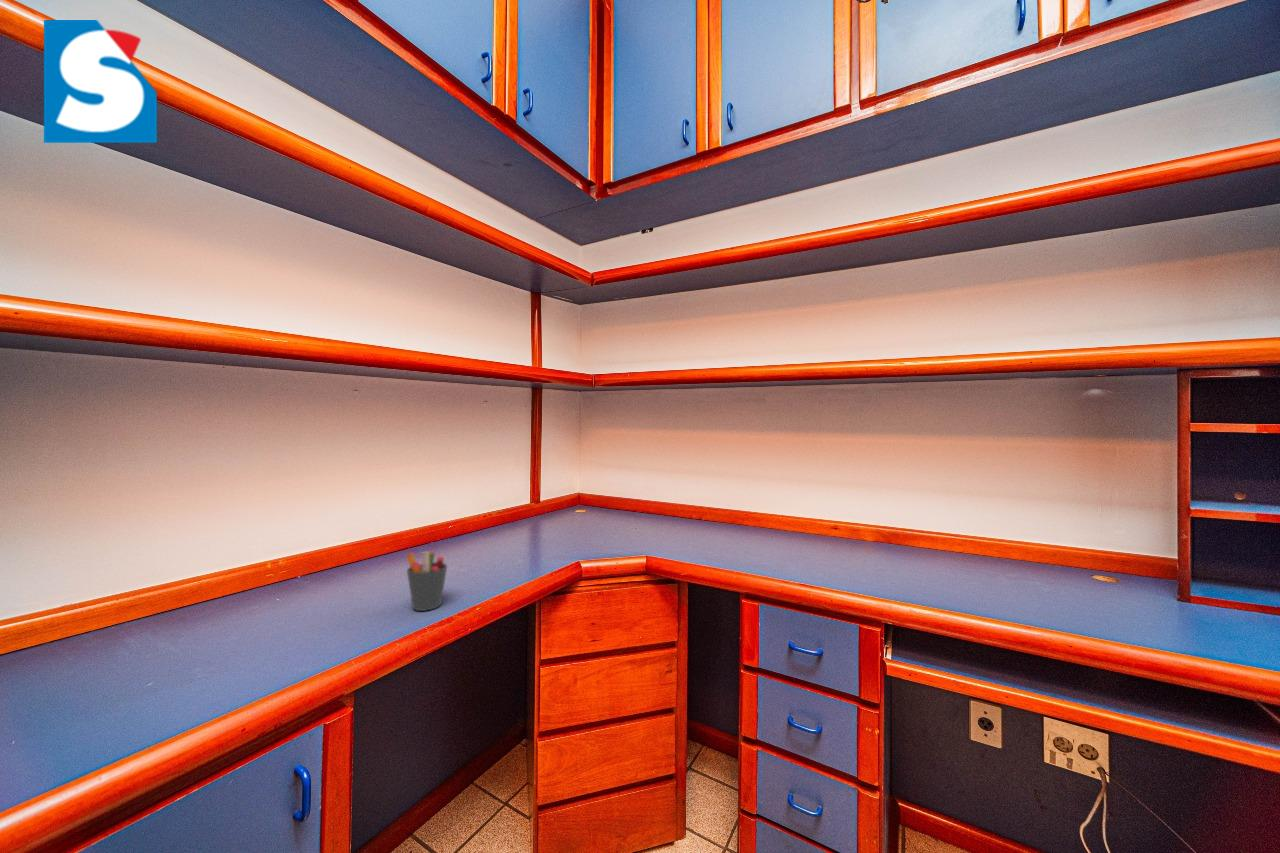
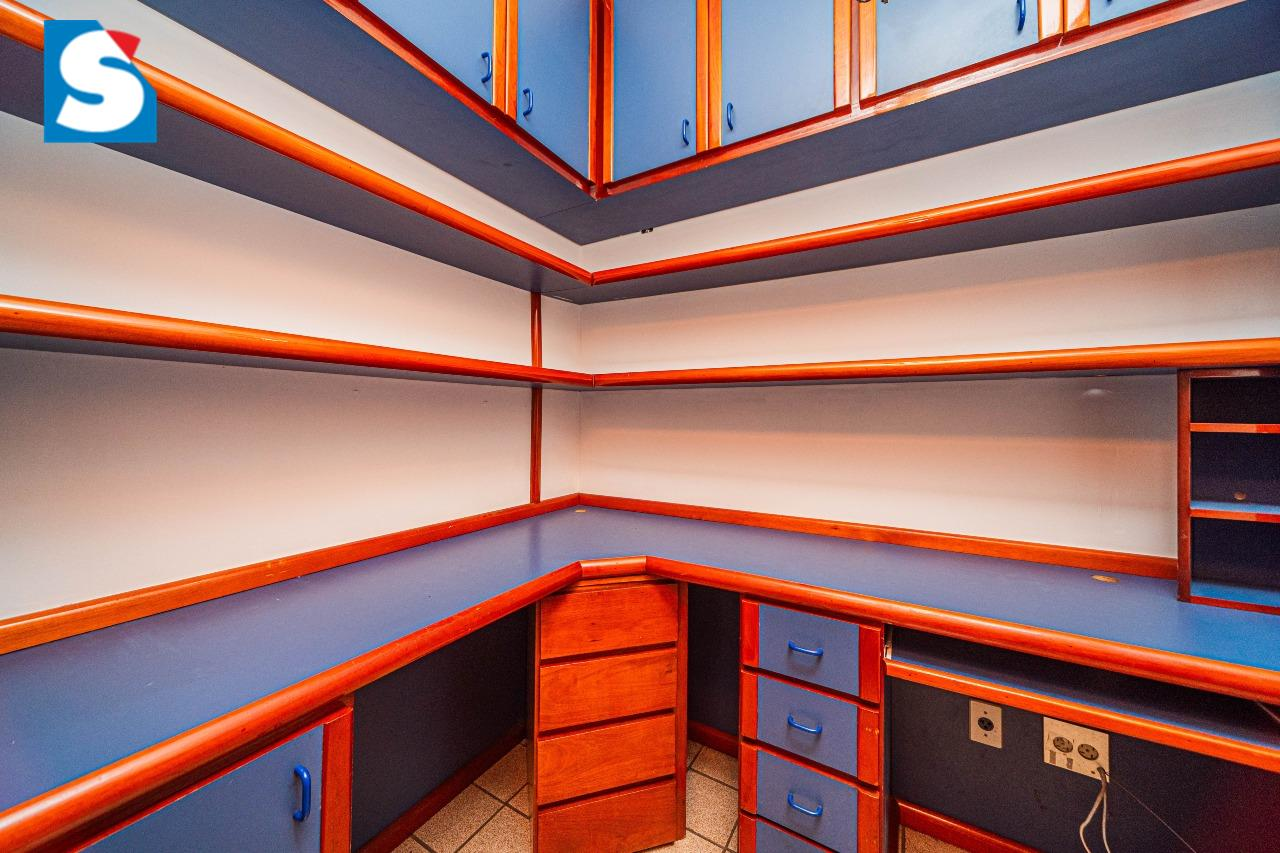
- pen holder (426, 576)
